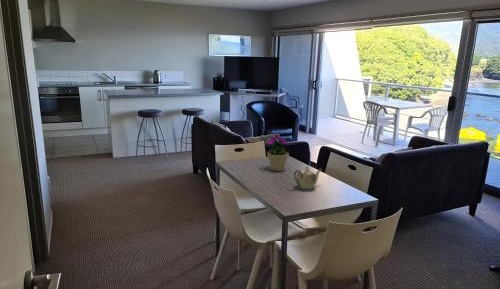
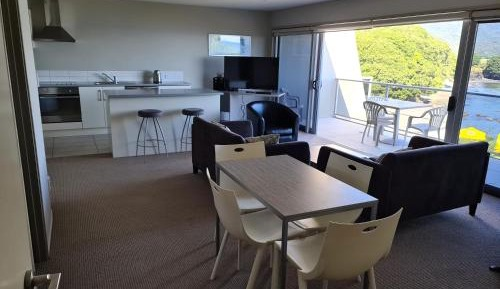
- teapot (308, 177)
- flower pot (278, 151)
